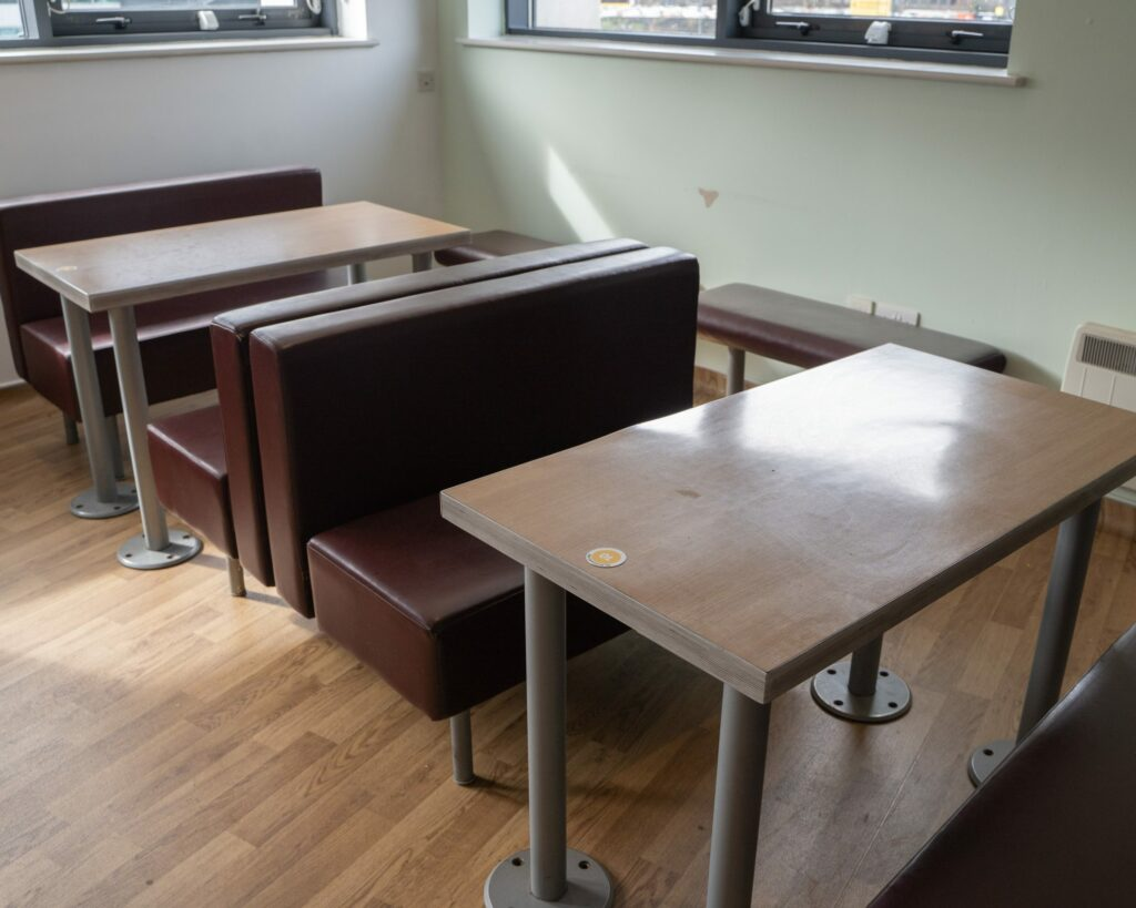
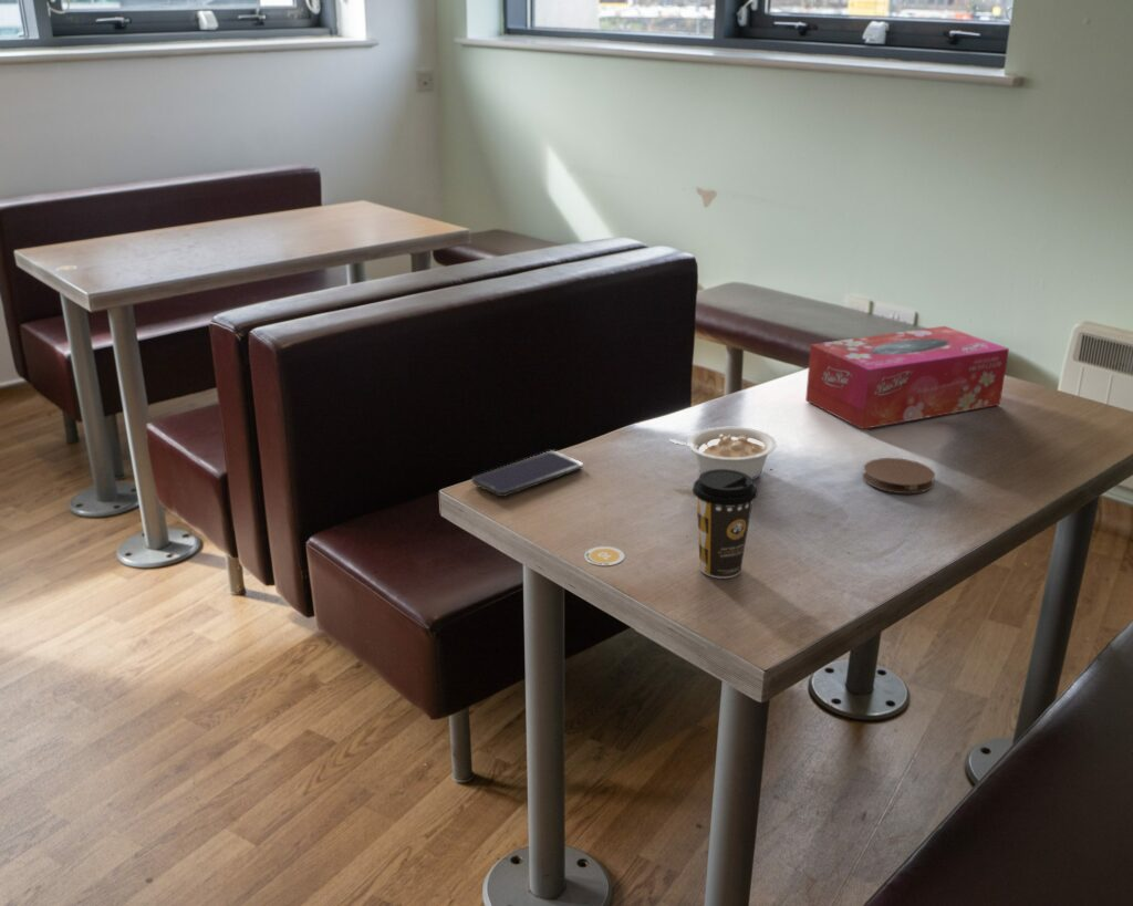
+ smartphone (528, 472)
+ tissue box (905, 374)
+ coffee cup (723, 524)
+ legume (728, 455)
+ coaster (898, 475)
